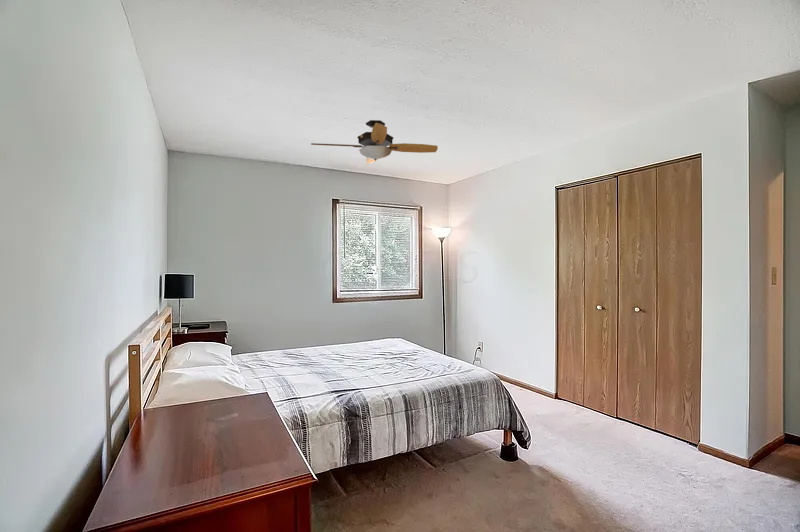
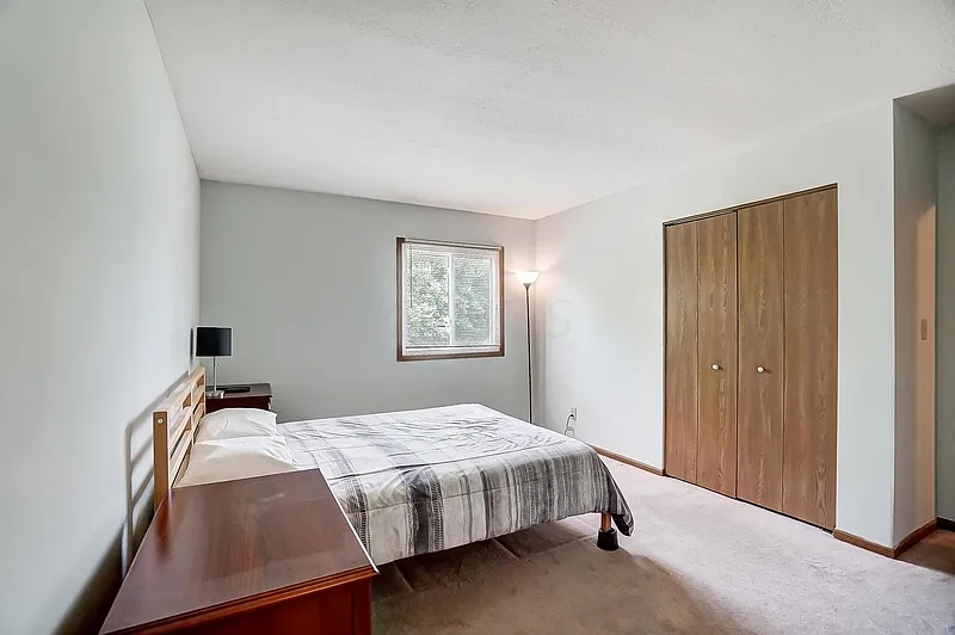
- ceiling fan (375, 142)
